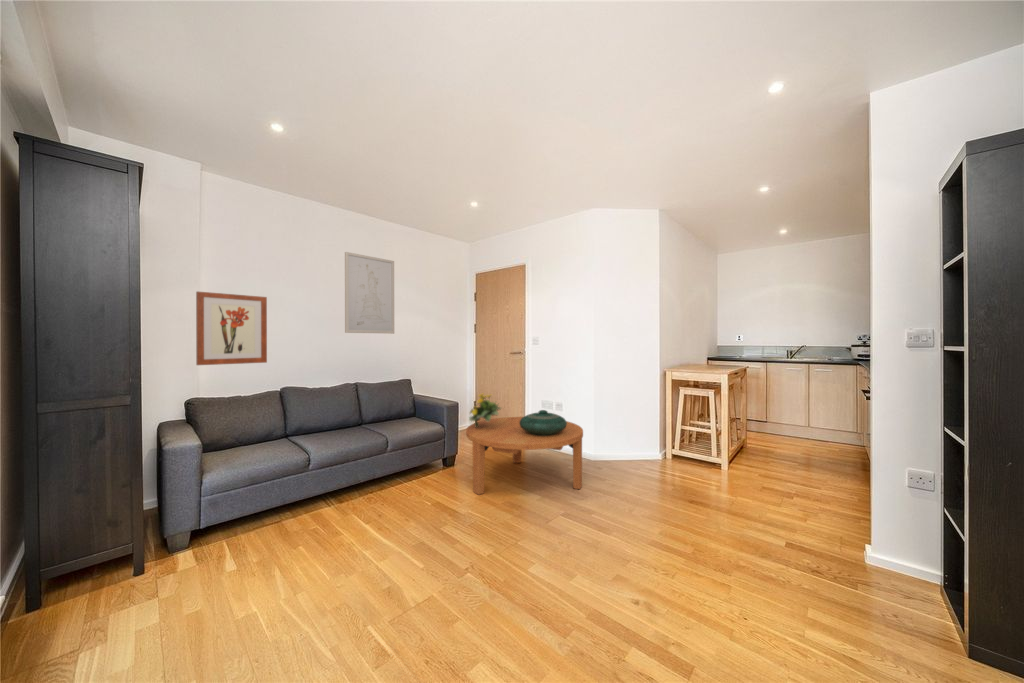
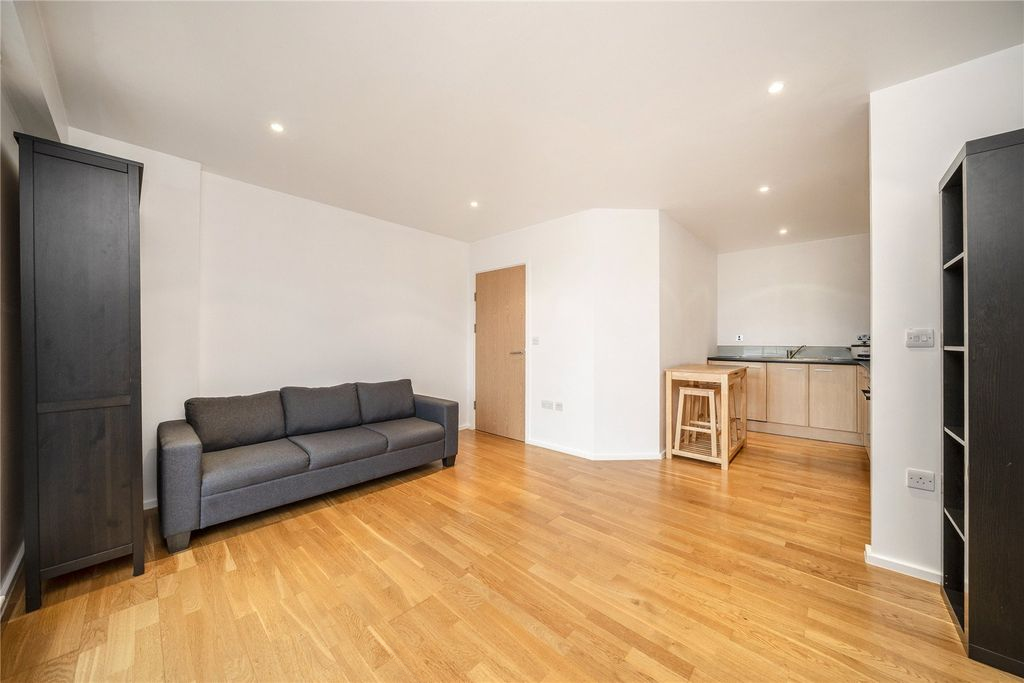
- wall art (233, 329)
- wall art (370, 295)
- flowering plant (486, 409)
- coffee table (520, 453)
- decorative bowl (543, 420)
